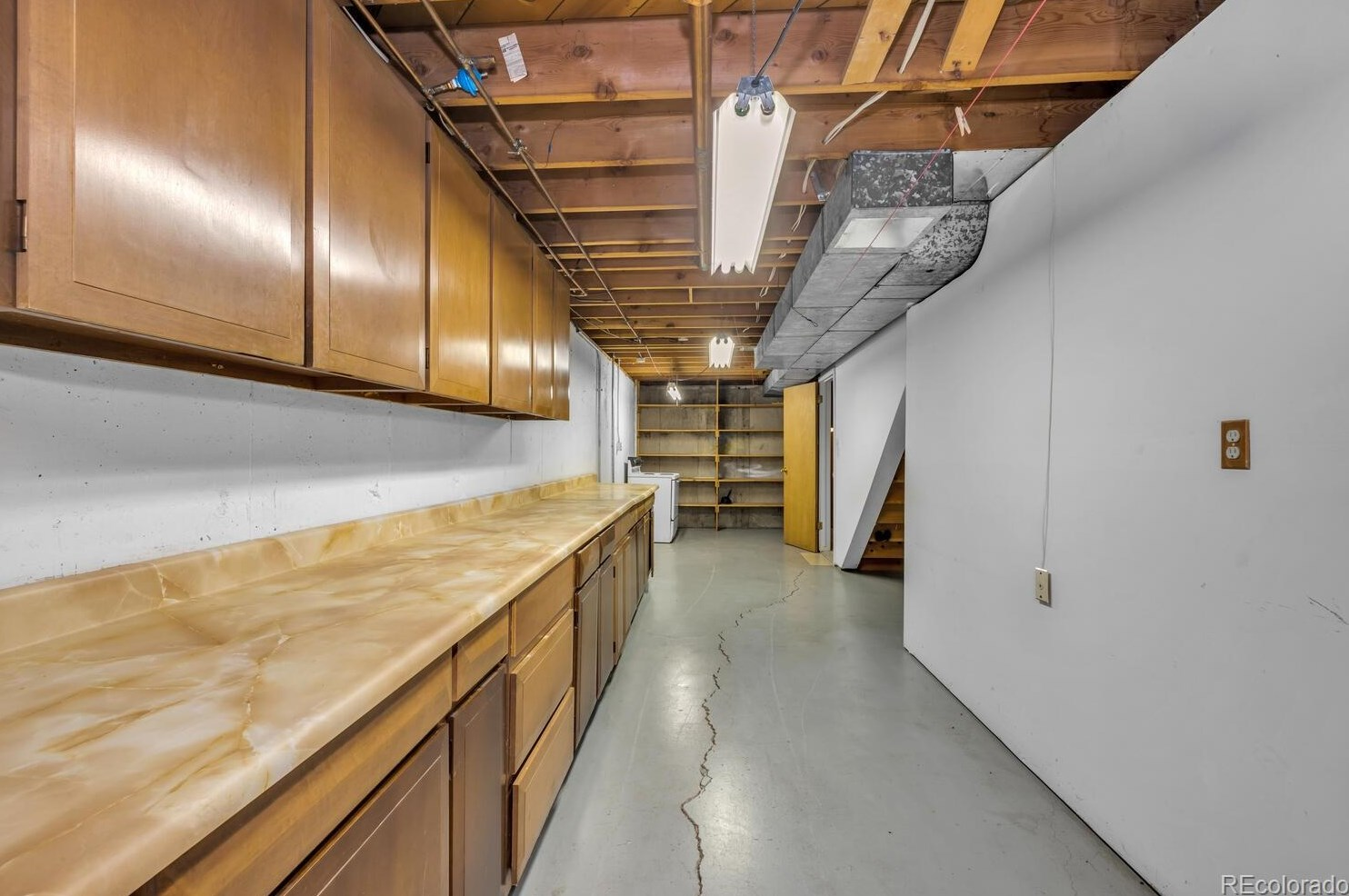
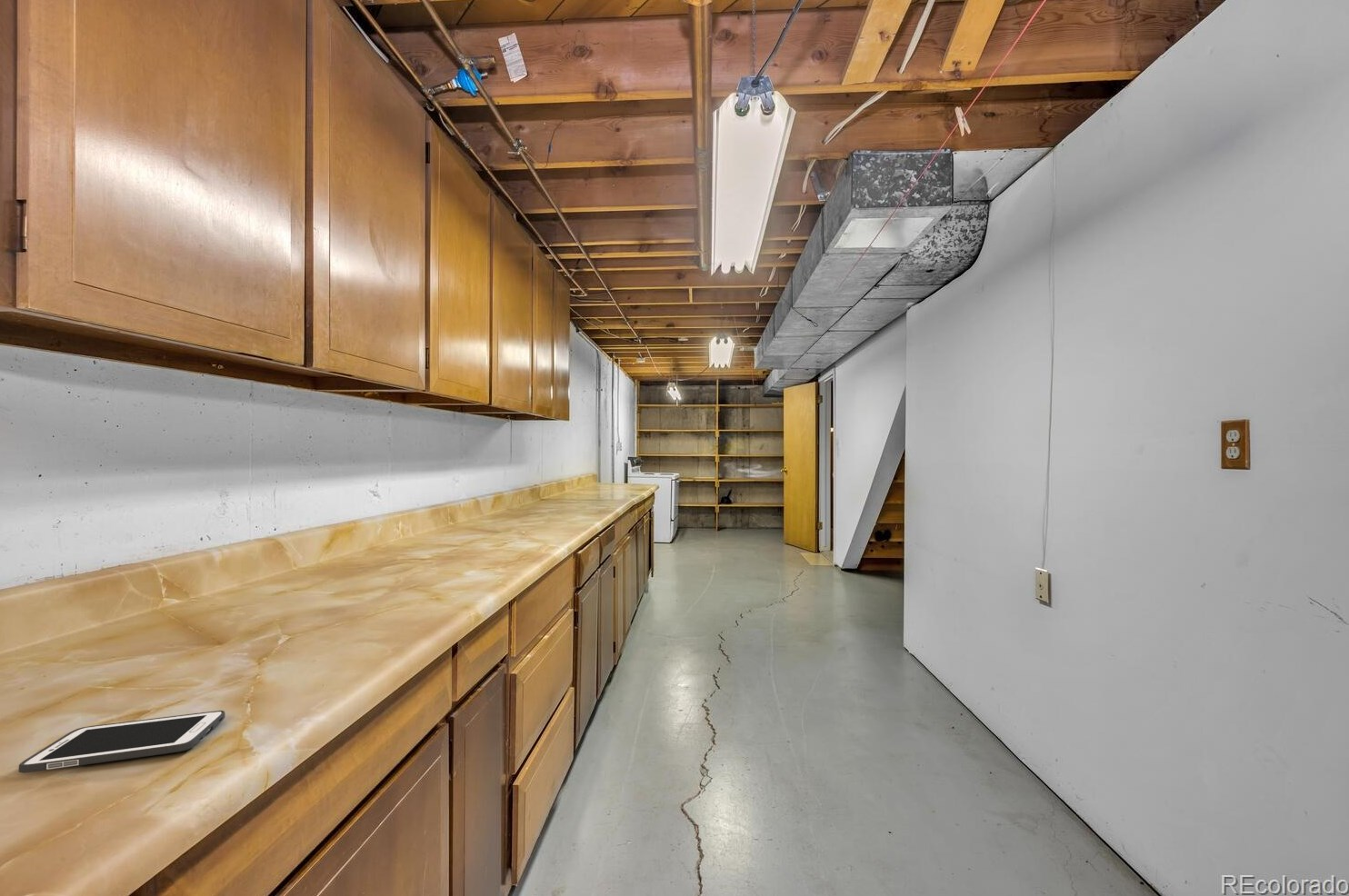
+ cell phone (131, 739)
